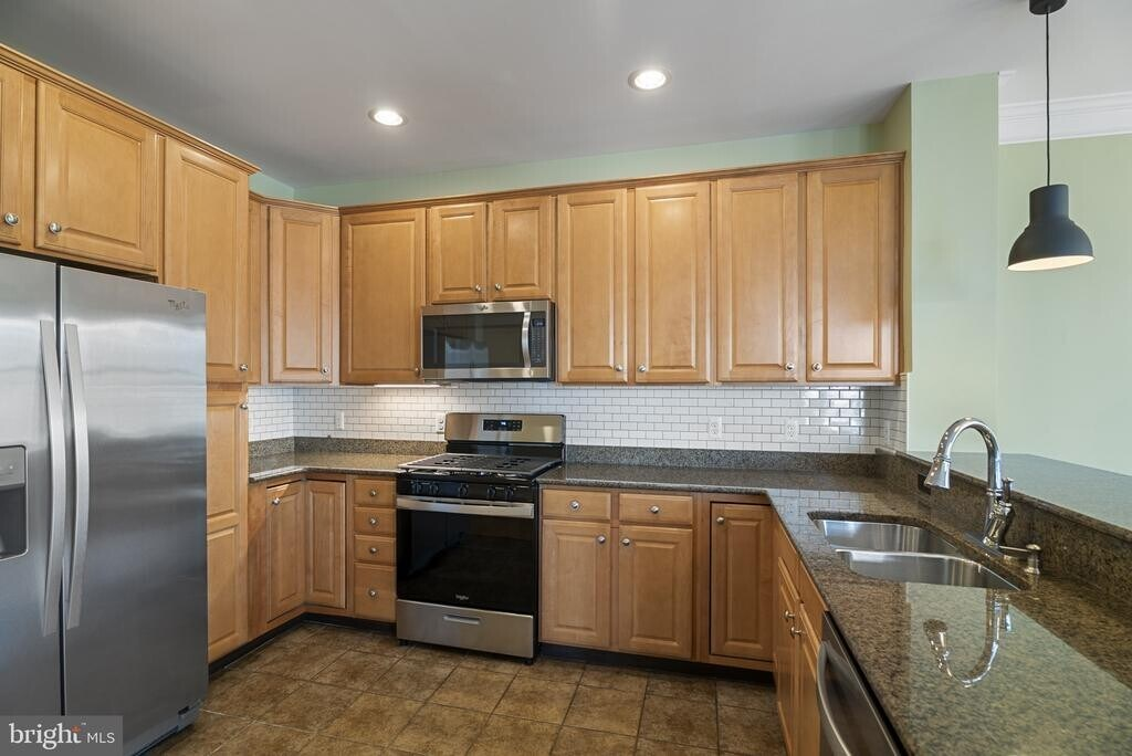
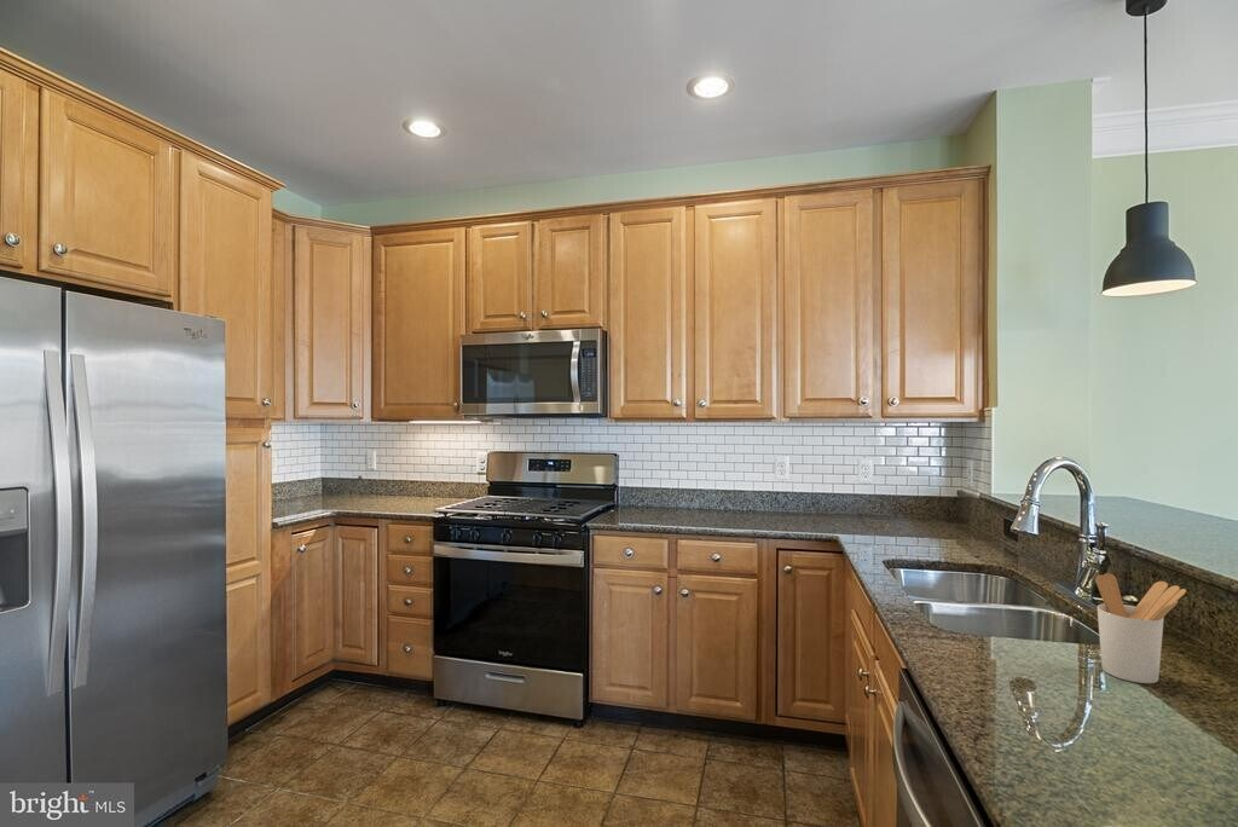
+ utensil holder (1141, 626)
